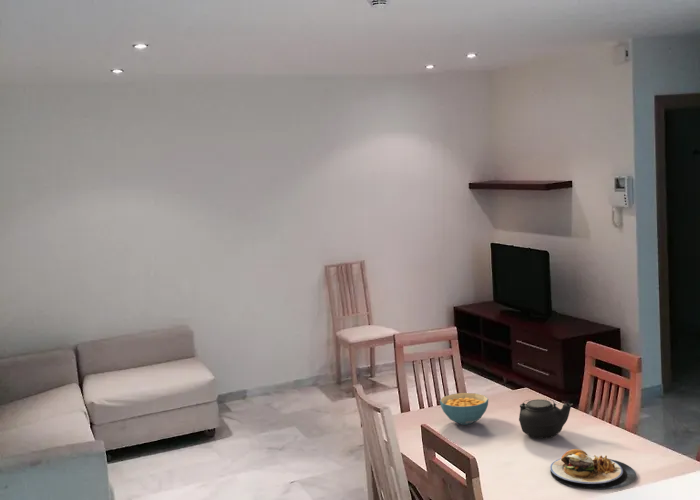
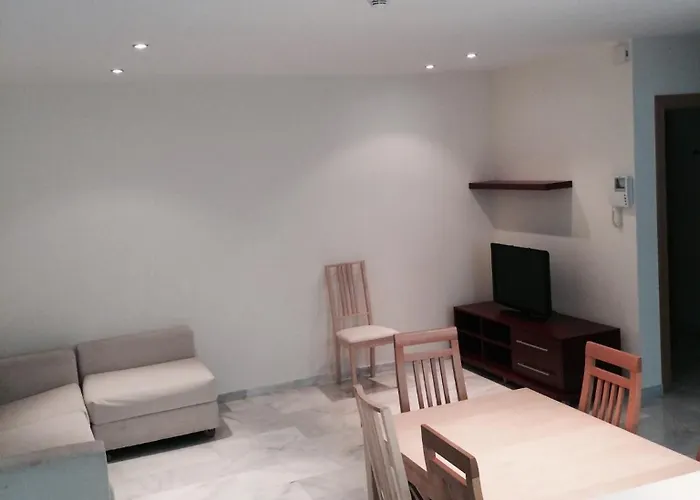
- cereal bowl (464, 411)
- teapot (545, 418)
- plate (591, 461)
